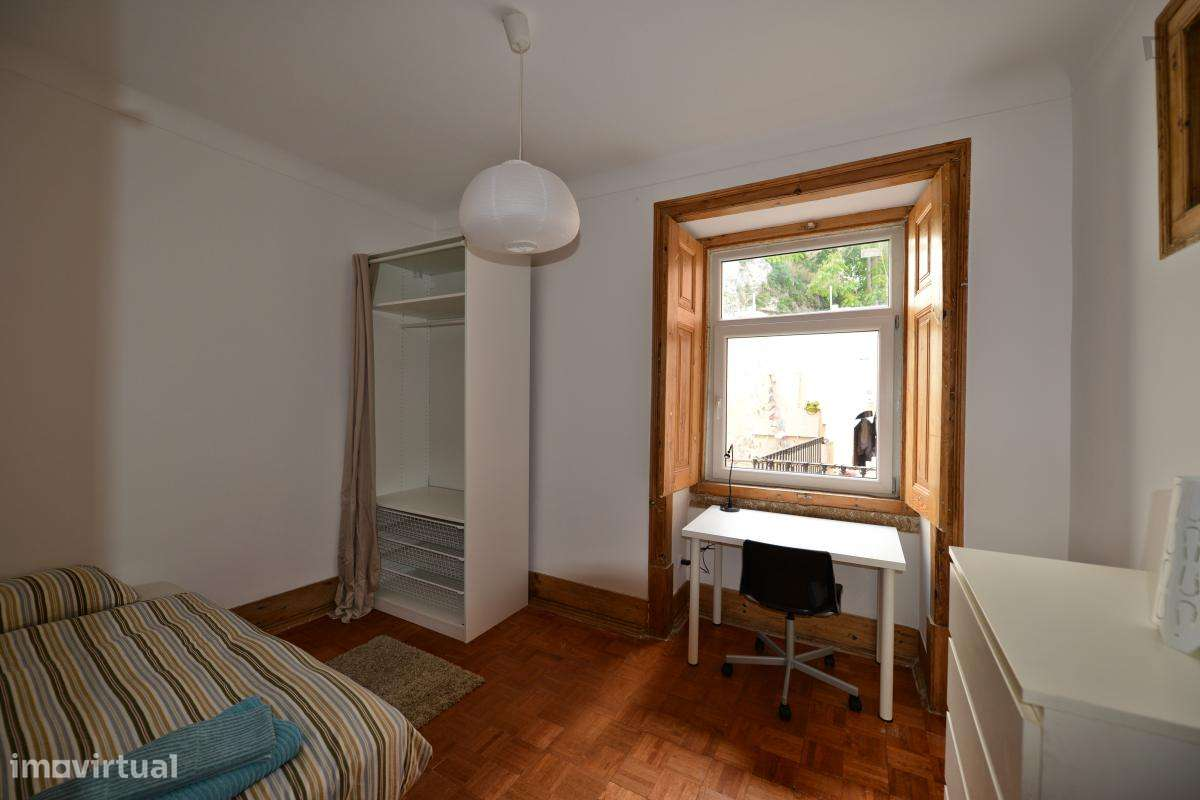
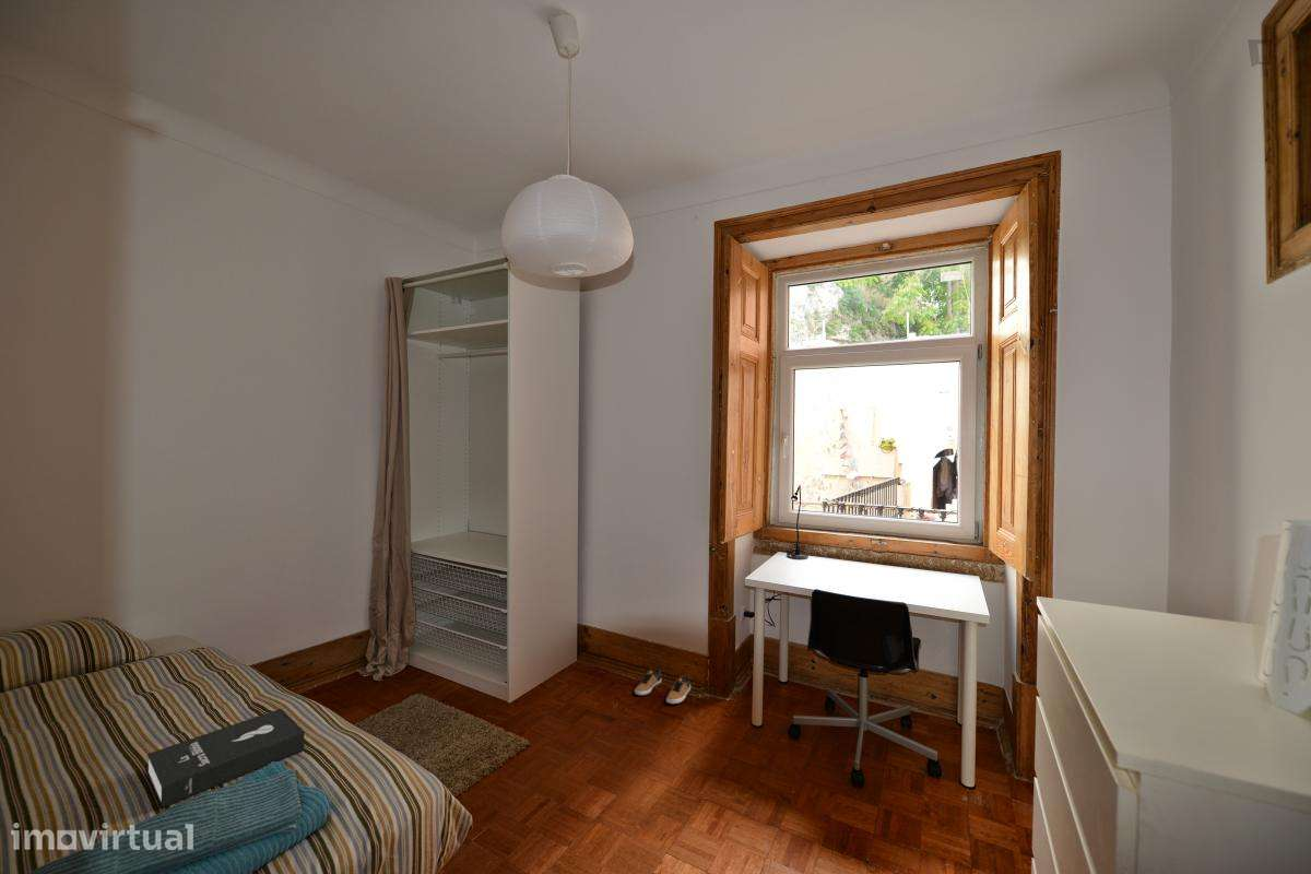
+ sneaker (660, 682)
+ booklet (228, 752)
